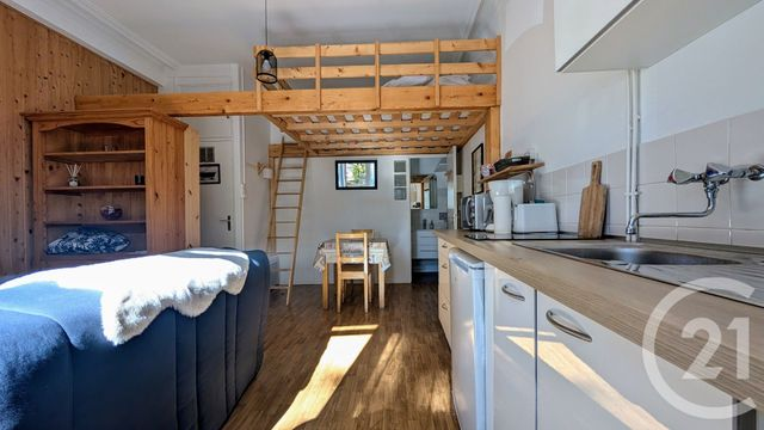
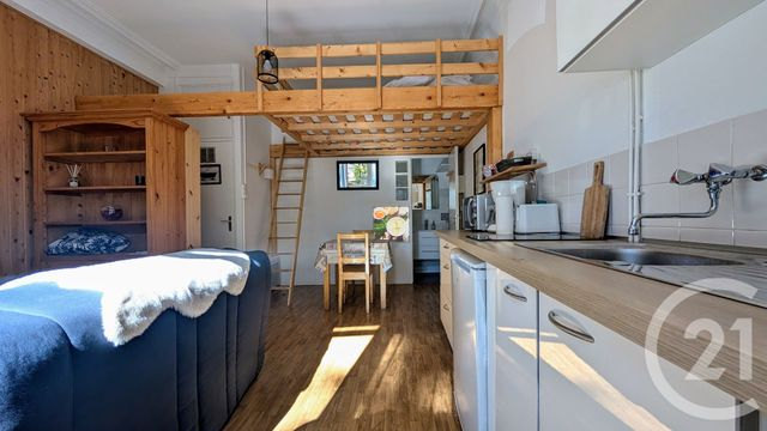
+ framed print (391, 224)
